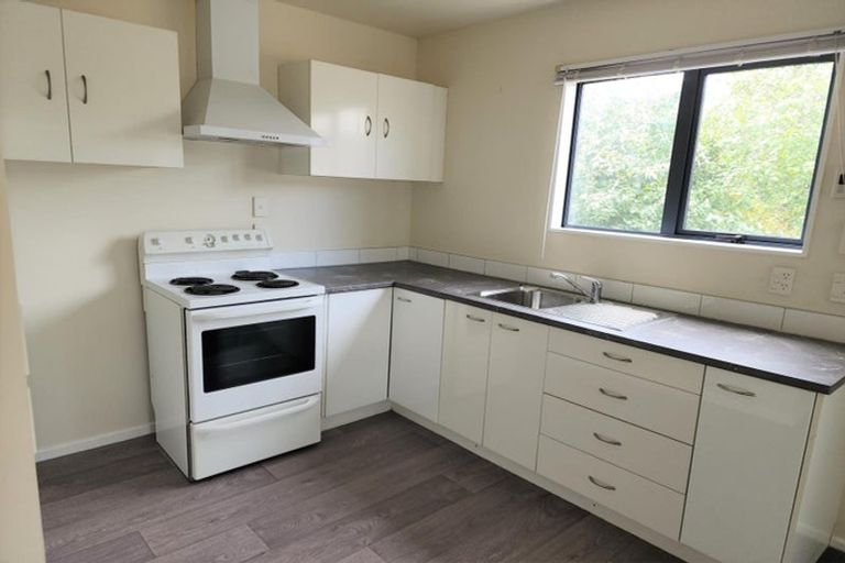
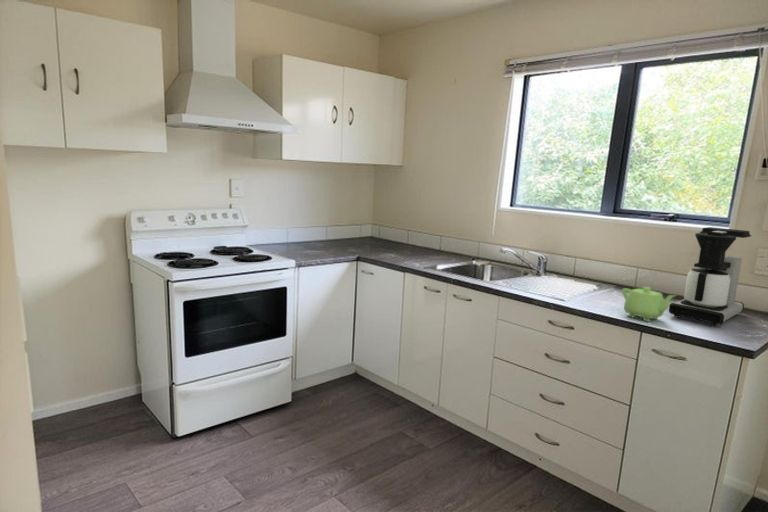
+ coffee maker (712, 273)
+ teapot (646, 303)
